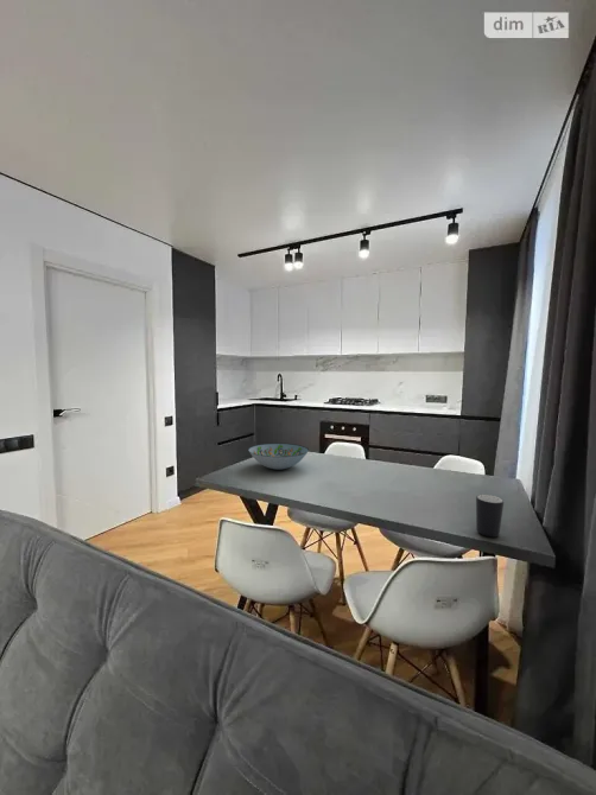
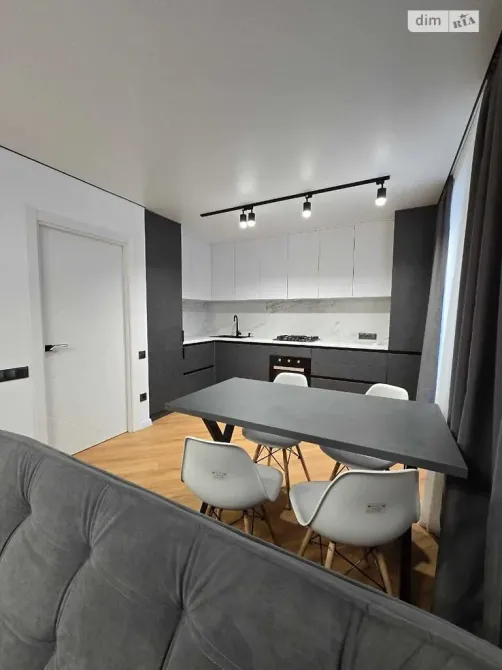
- mug (488, 514)
- decorative bowl (278, 458)
